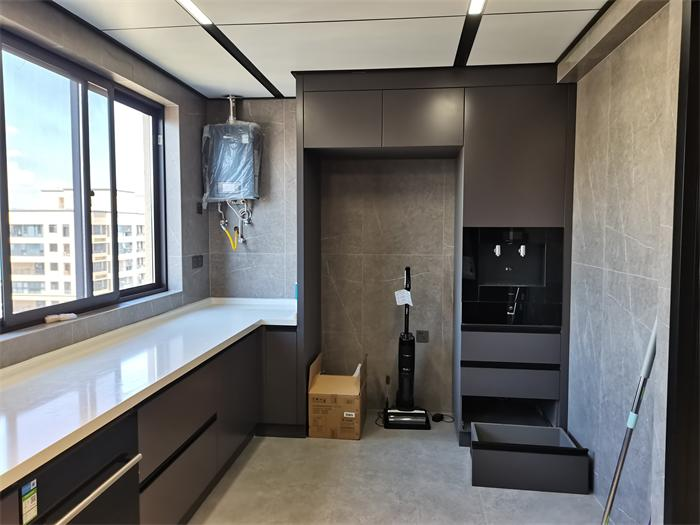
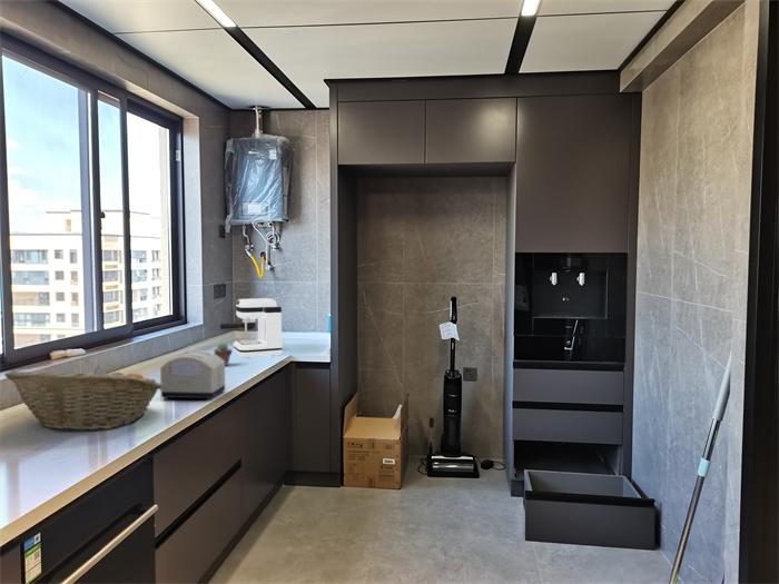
+ potted succulent (223, 354)
+ coffee maker (254, 327)
+ fruit basket (87, 390)
+ toaster (198, 372)
